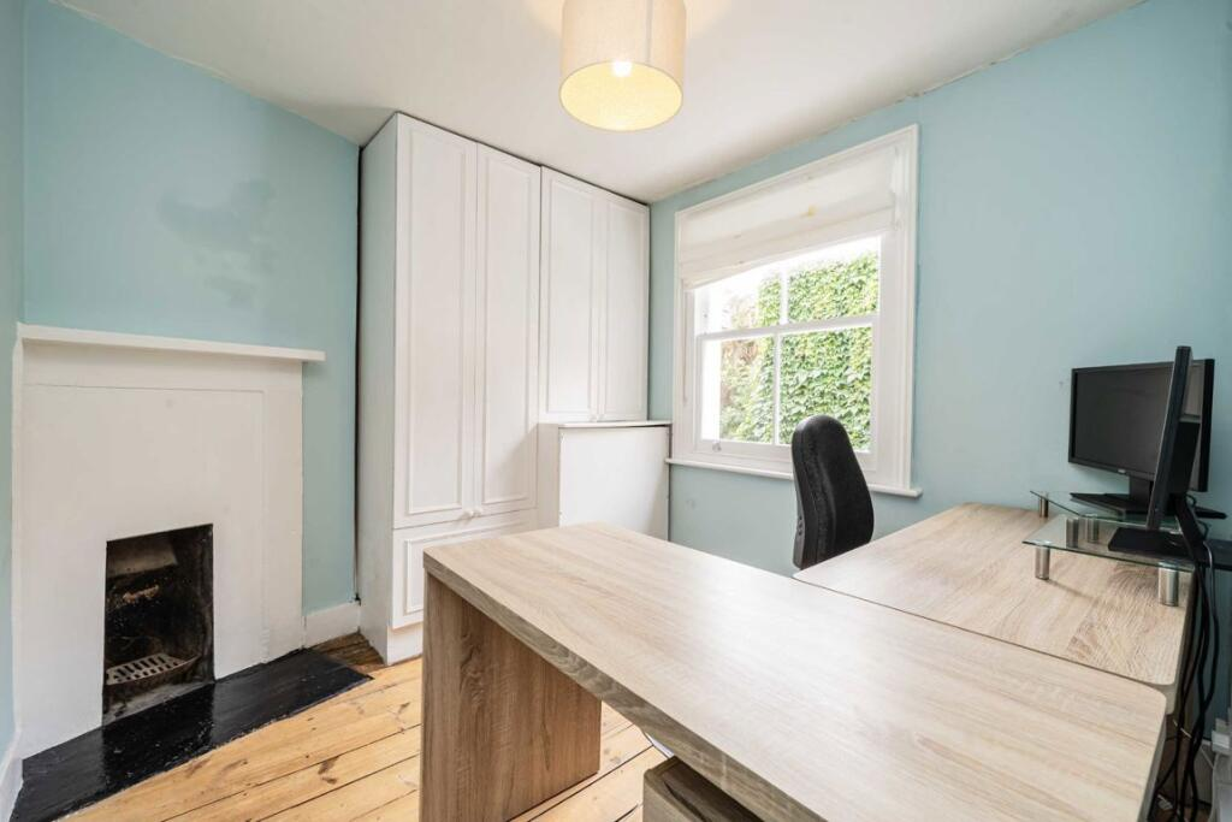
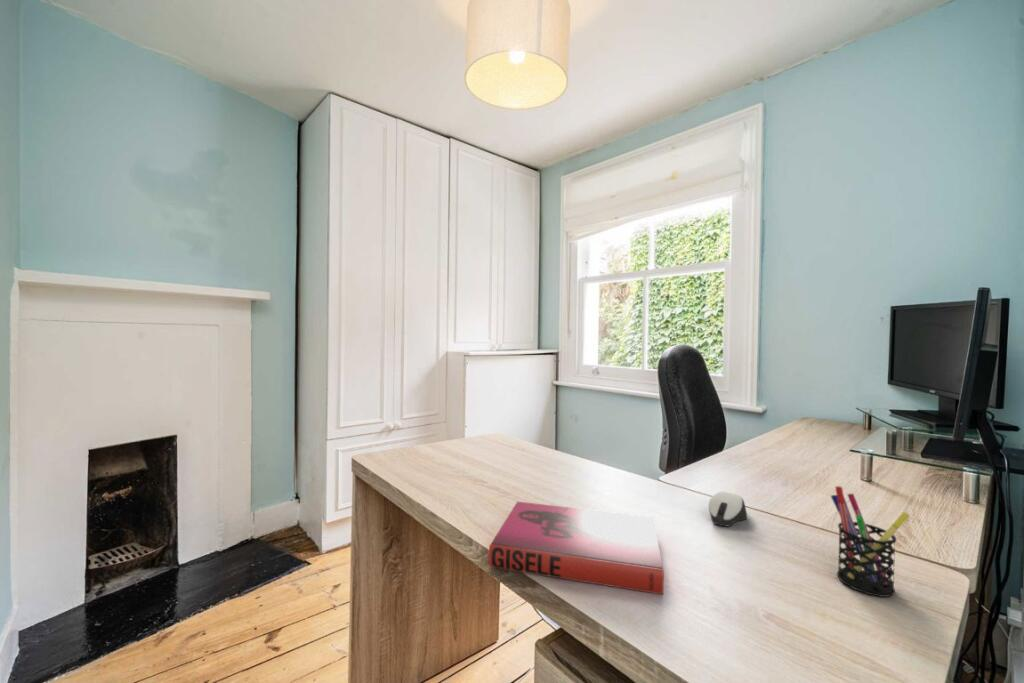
+ hardback book (577, 540)
+ pen holder (861, 538)
+ computer mouse (727, 506)
